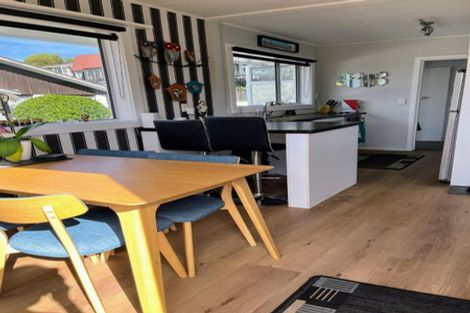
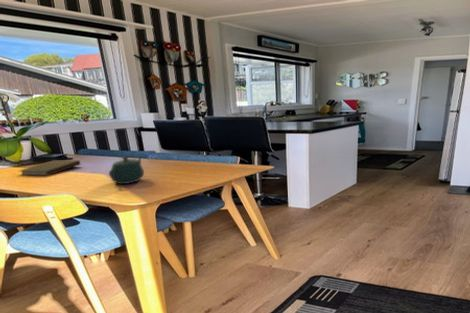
+ notebook (50, 167)
+ teapot (127, 168)
